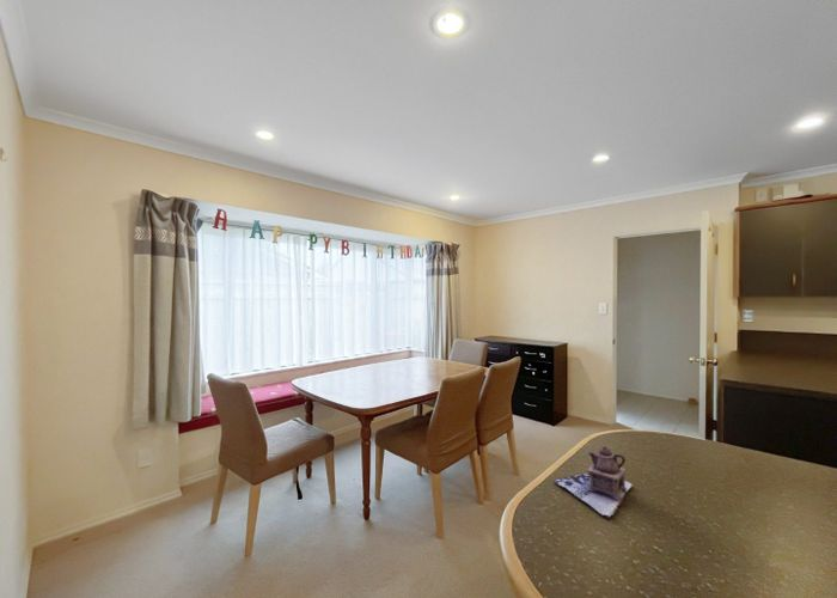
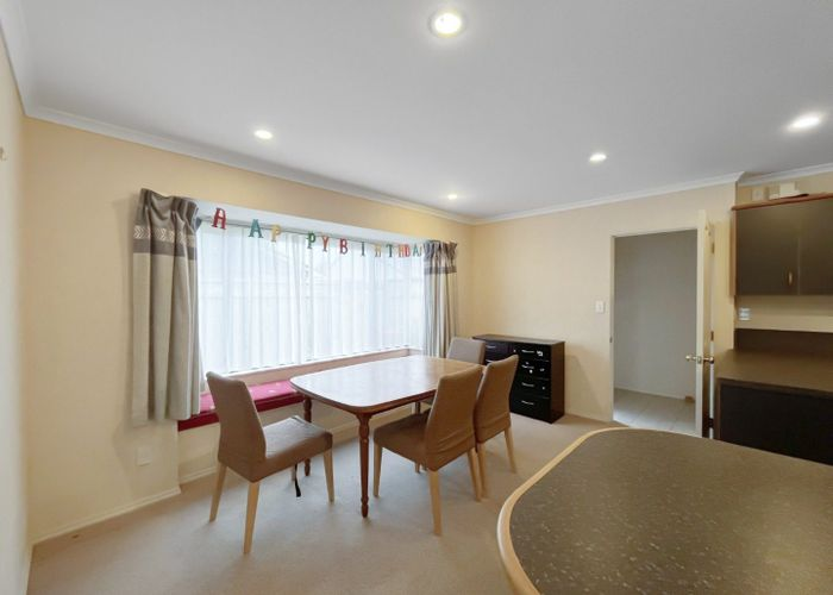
- teapot (603, 469)
